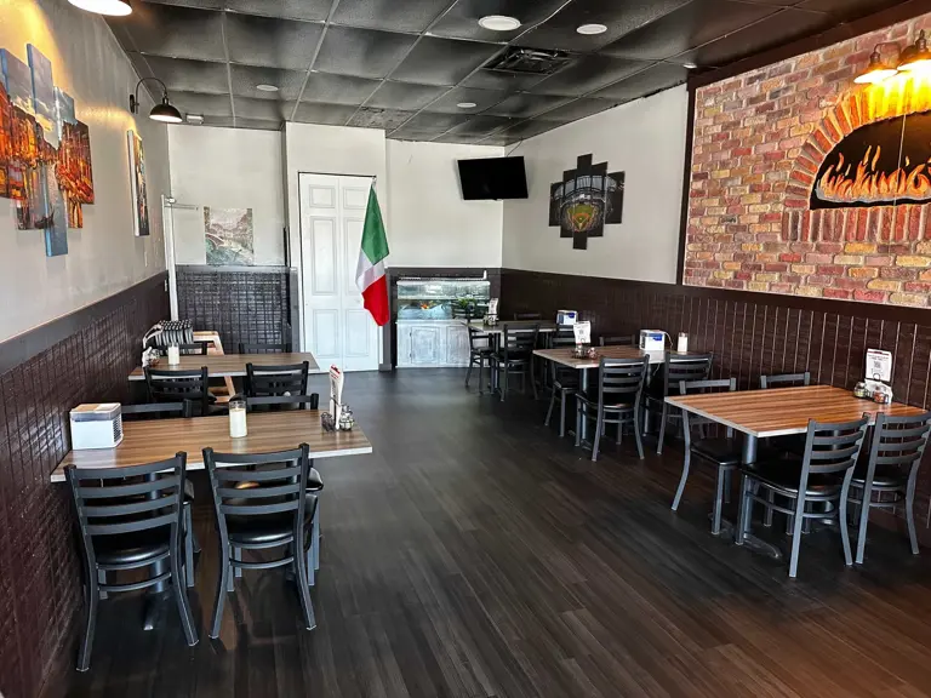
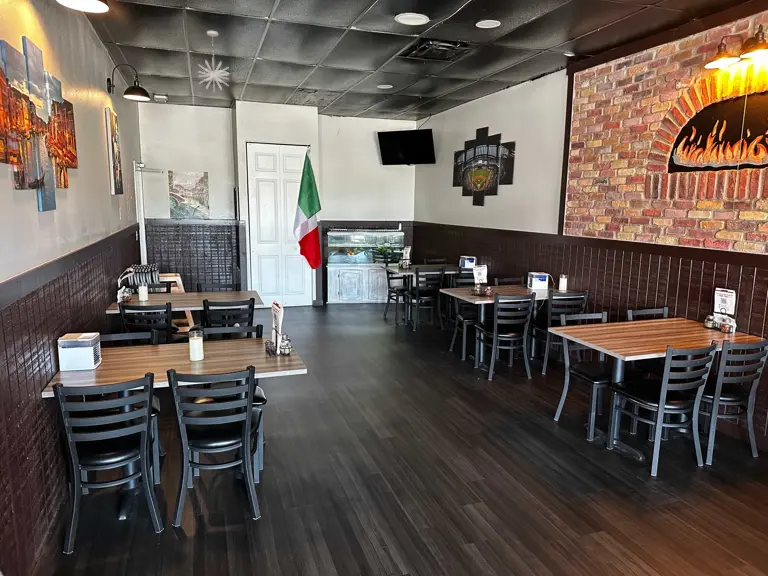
+ pendant light (213, 61)
